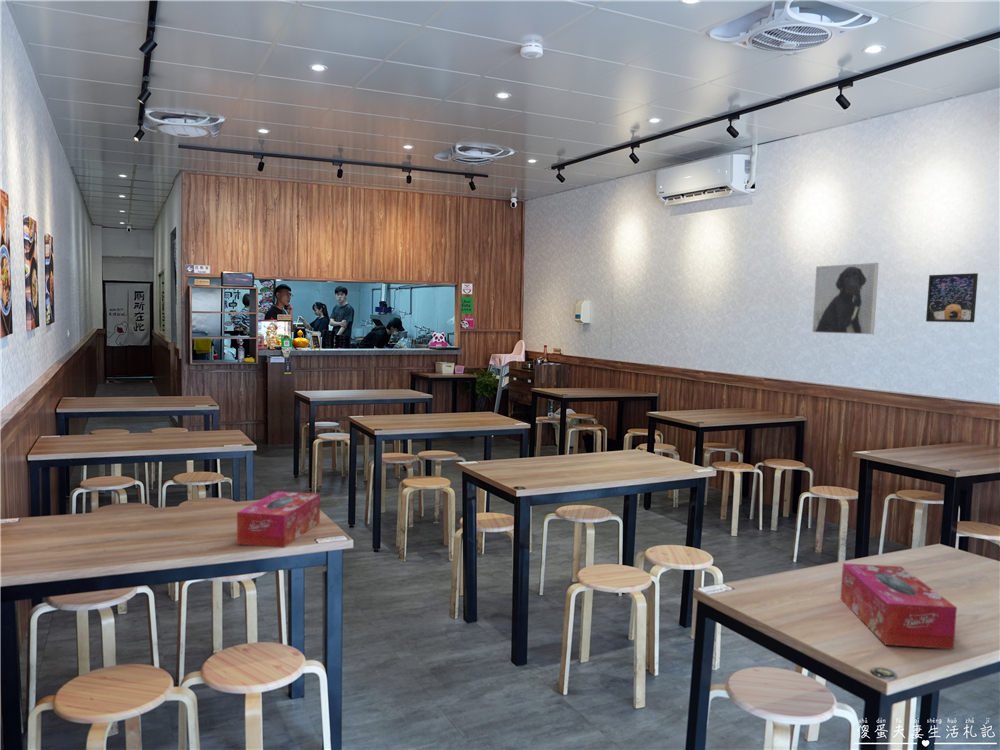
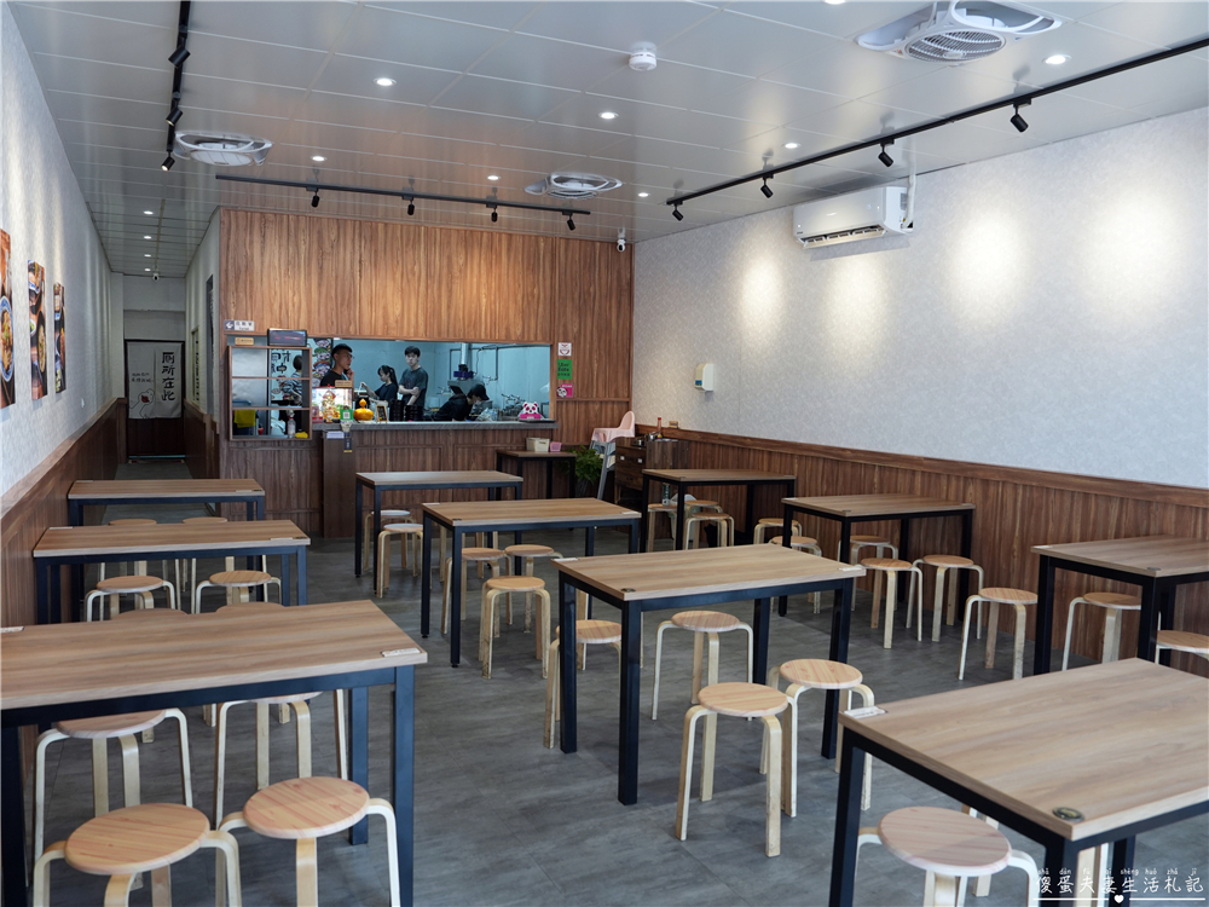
- tissue box (893, 602)
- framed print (951, 298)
- tissue box (280, 517)
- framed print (844, 299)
